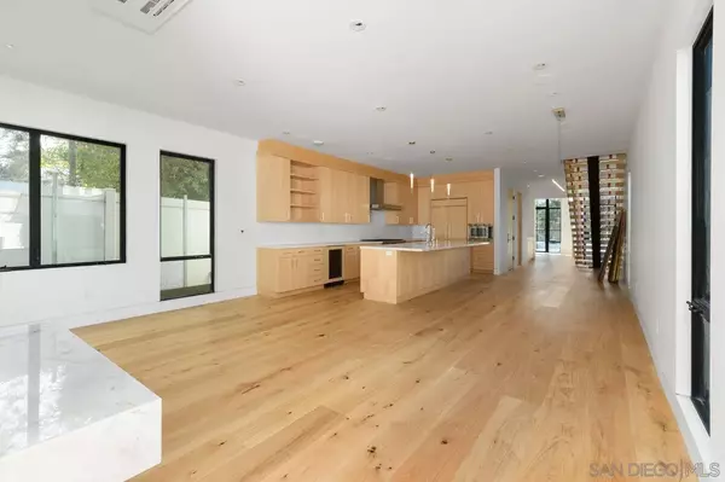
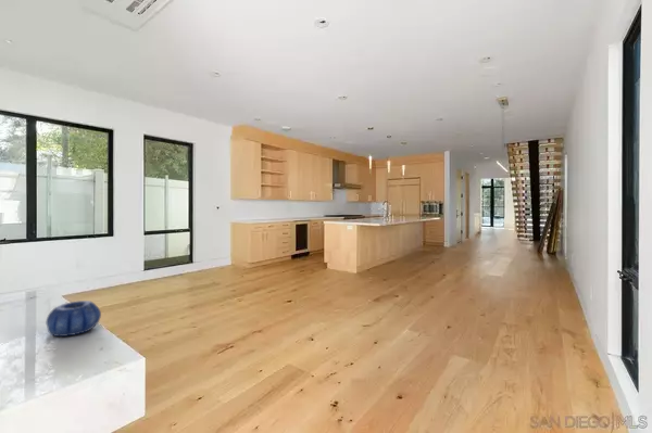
+ decorative bowl (74, 317)
